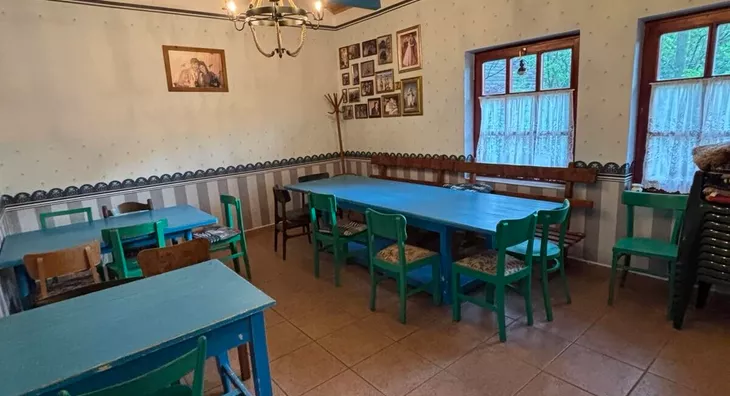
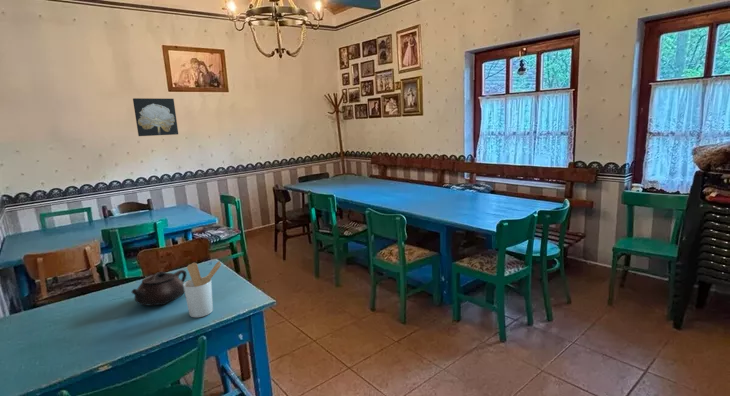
+ teapot (161, 285)
+ wall art (156, 117)
+ utensil holder (205, 287)
